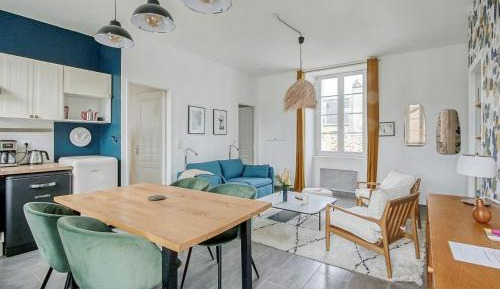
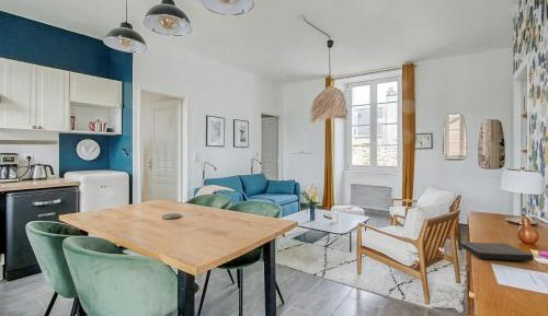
+ book (493, 250)
